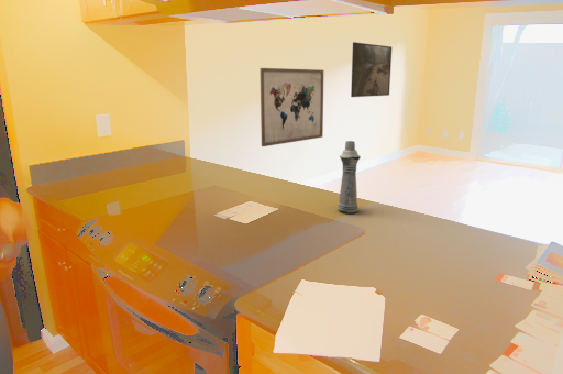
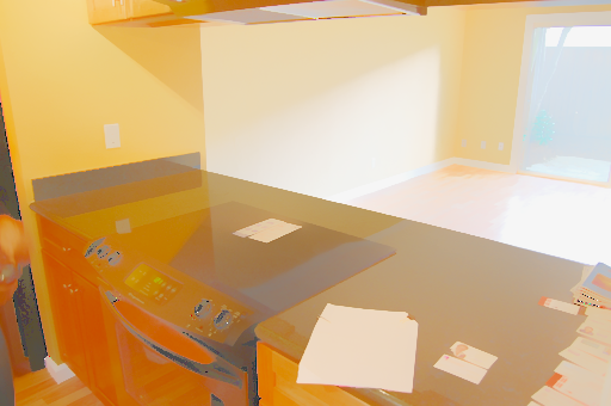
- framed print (372, 70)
- wall art (294, 106)
- bottle (349, 176)
